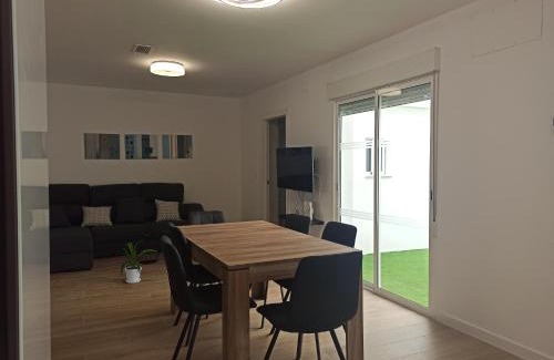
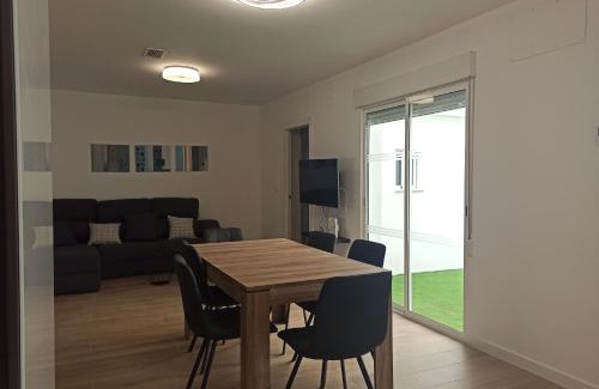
- house plant (134, 260)
